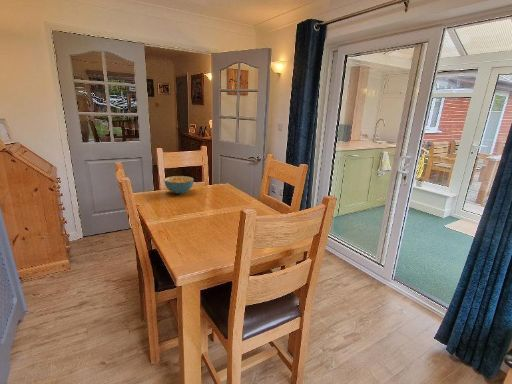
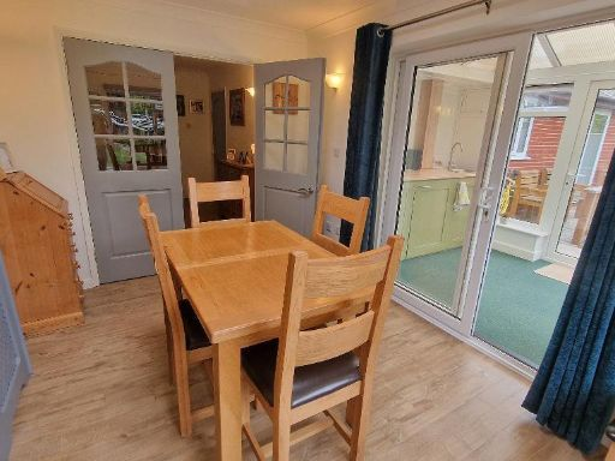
- cereal bowl (179, 186)
